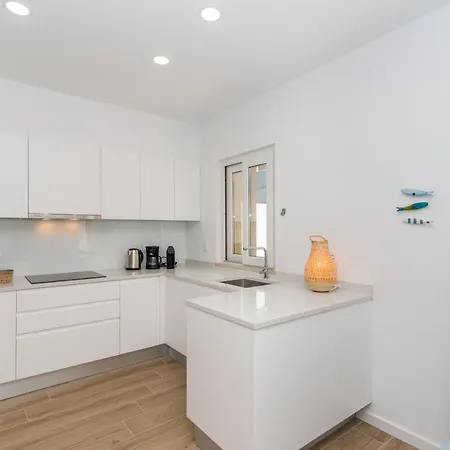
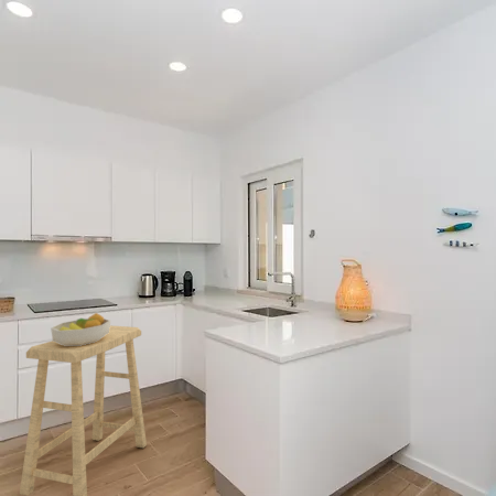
+ stool (94, 401)
+ fruit bowl (82, 327)
